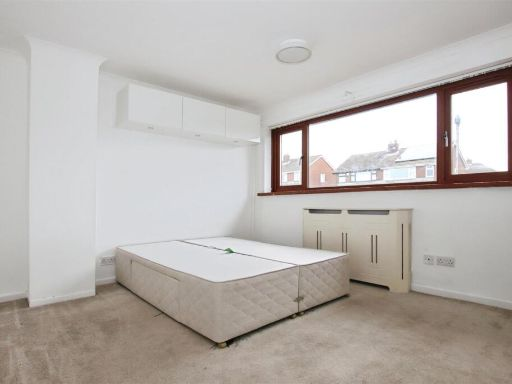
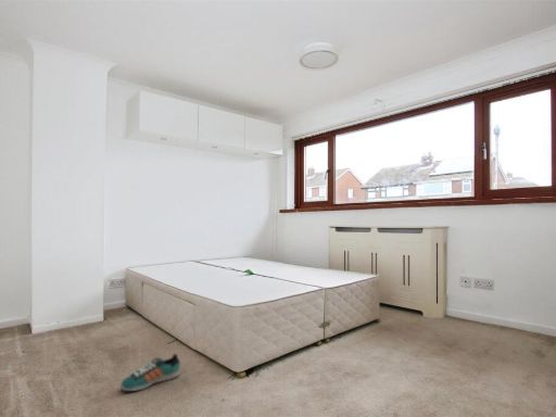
+ sneaker (151, 369)
